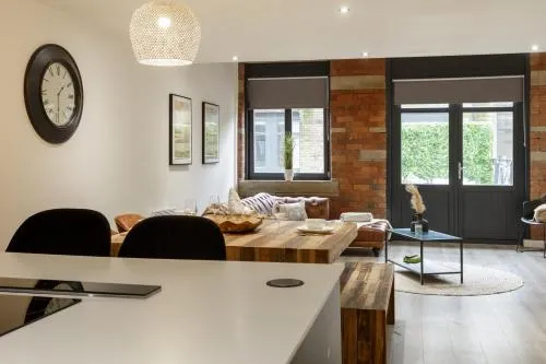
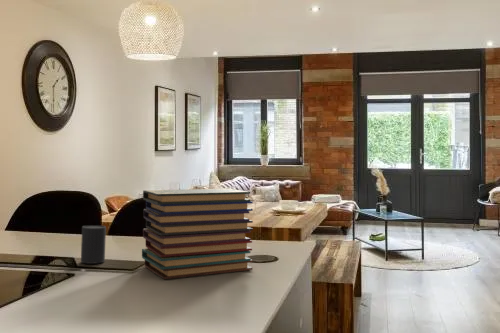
+ book stack (196, 229)
+ cup (93, 243)
